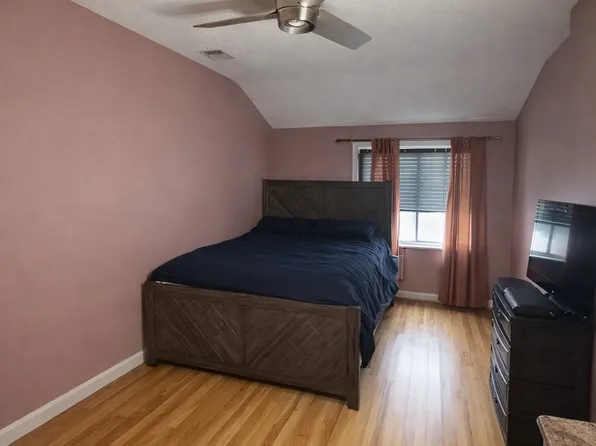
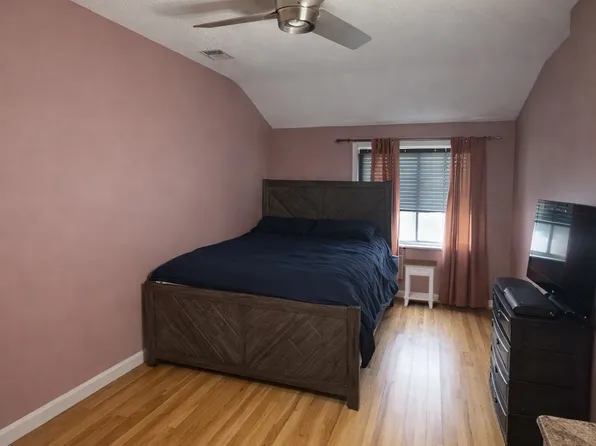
+ nightstand (420, 275)
